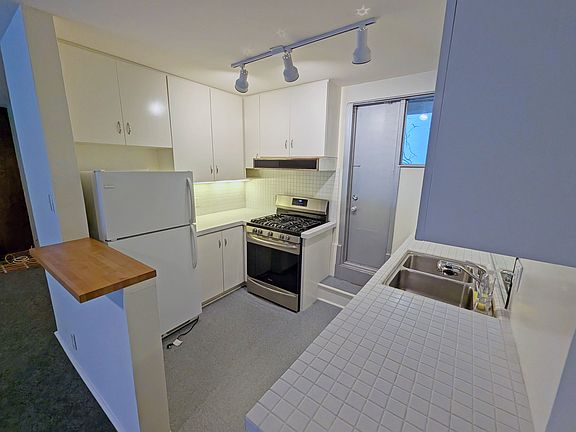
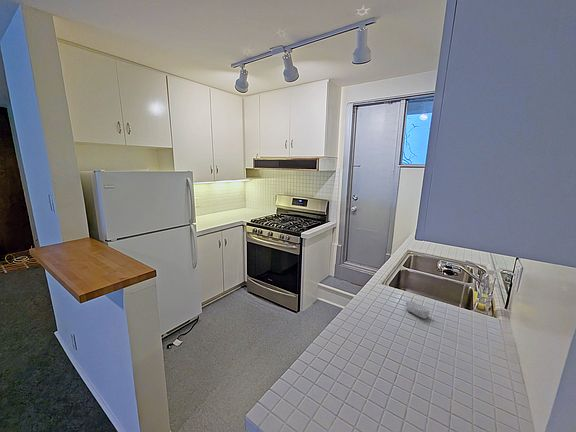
+ soap bar (417, 308)
